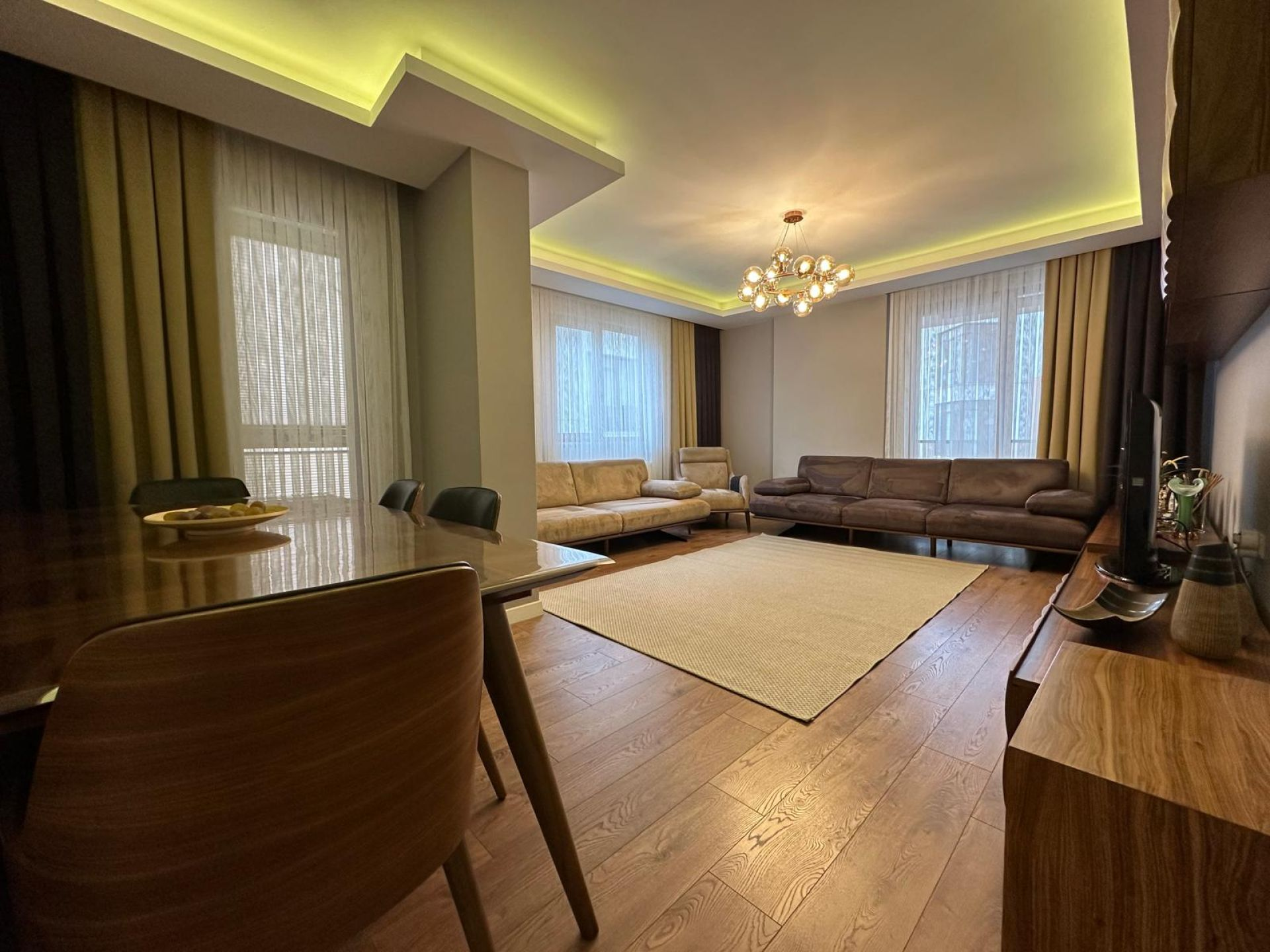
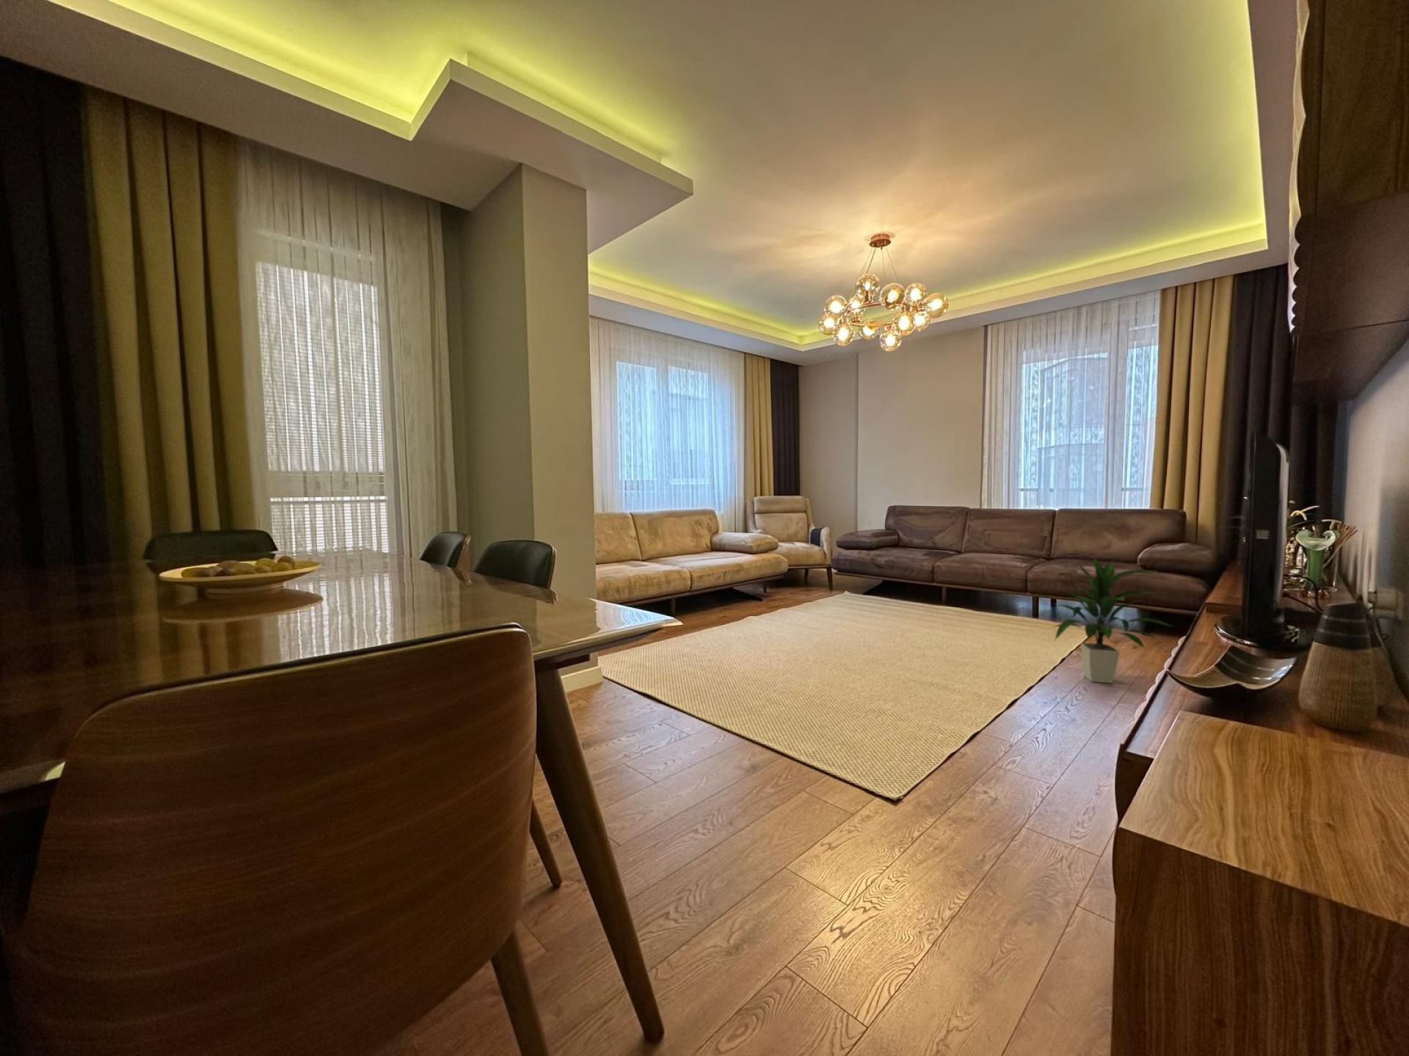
+ indoor plant (1103, 617)
